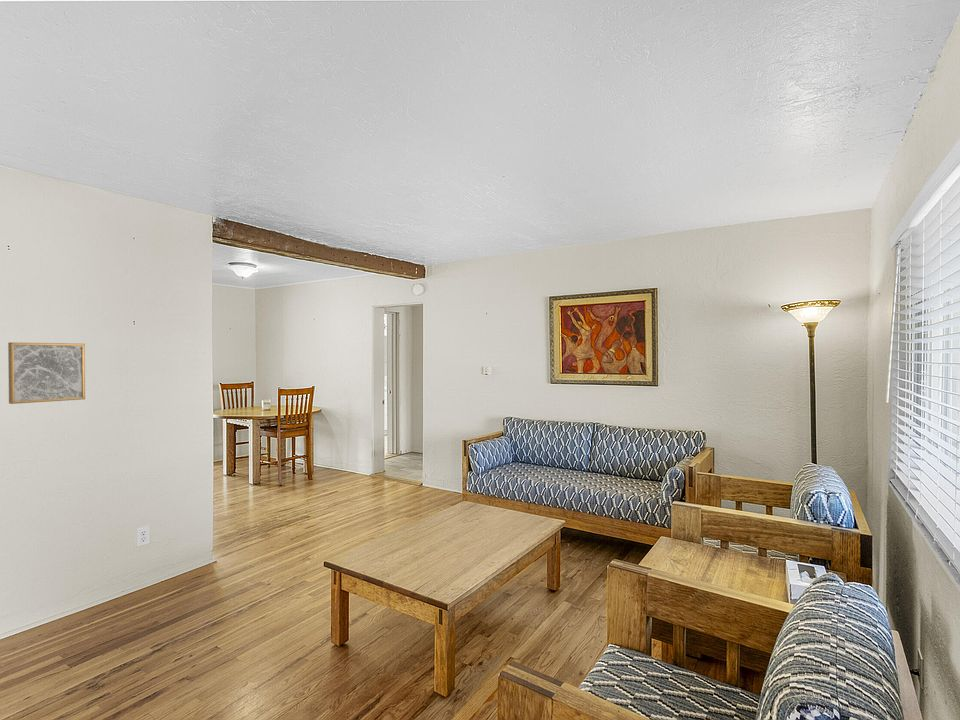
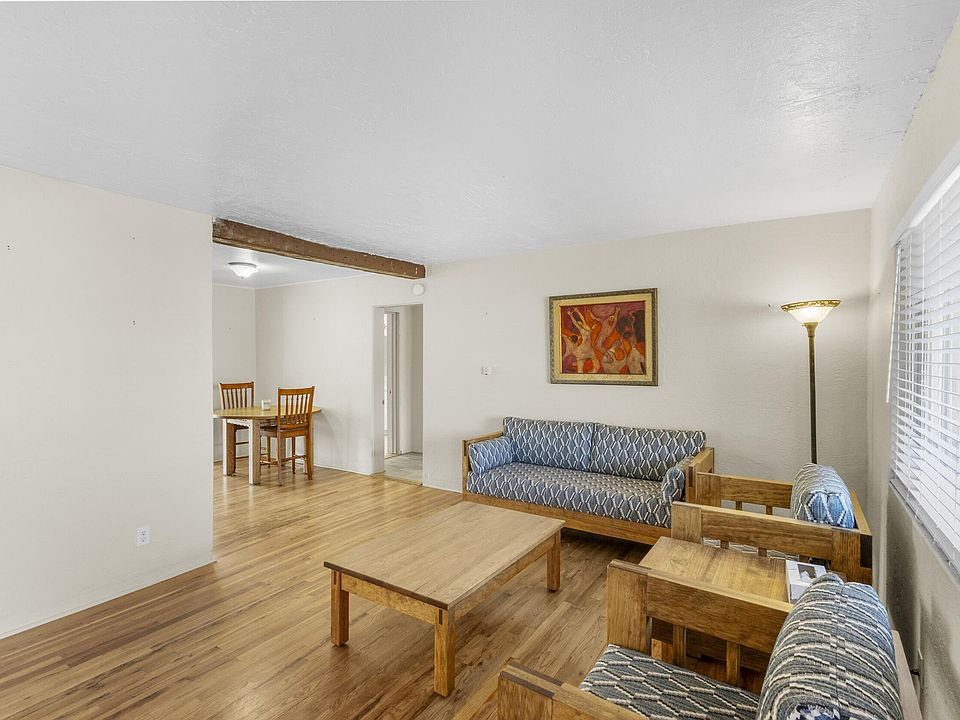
- wall art (48, 372)
